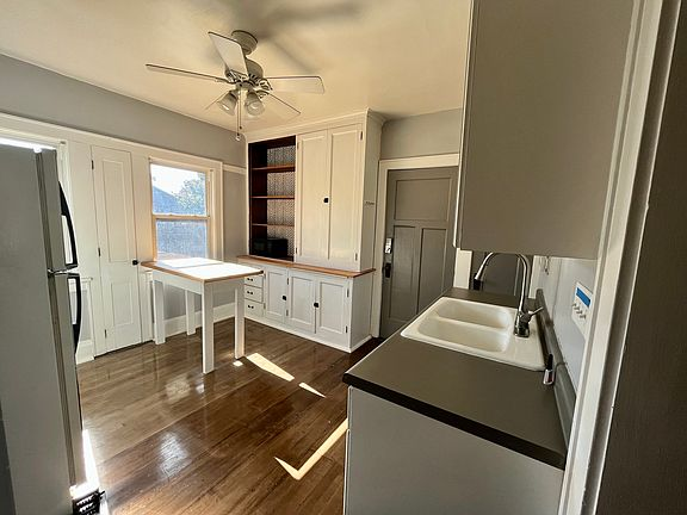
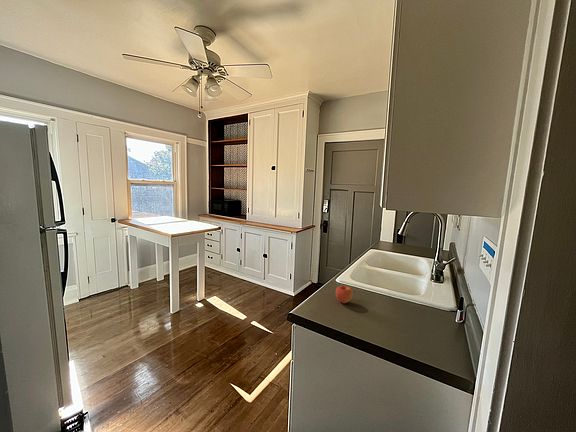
+ apple (344, 293)
